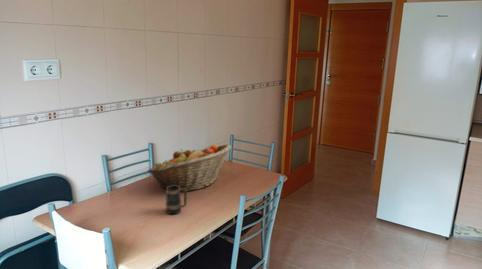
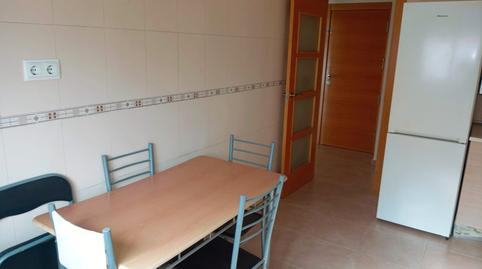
- fruit basket (191, 164)
- mug (176, 199)
